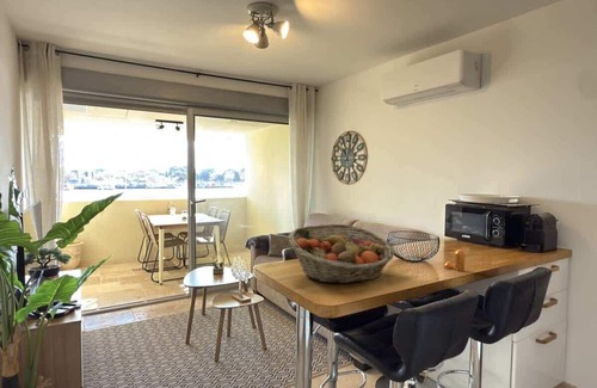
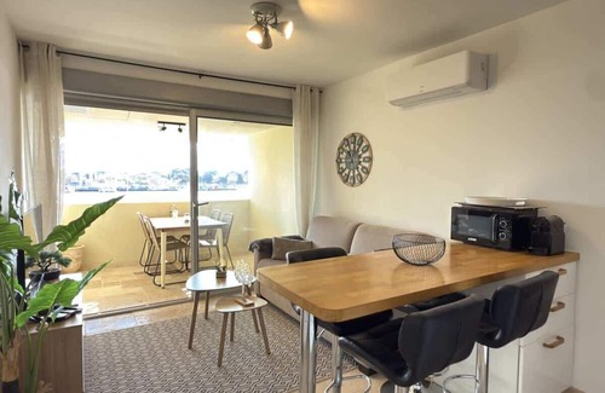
- fruit basket (340, 251)
- pepper shaker (455, 258)
